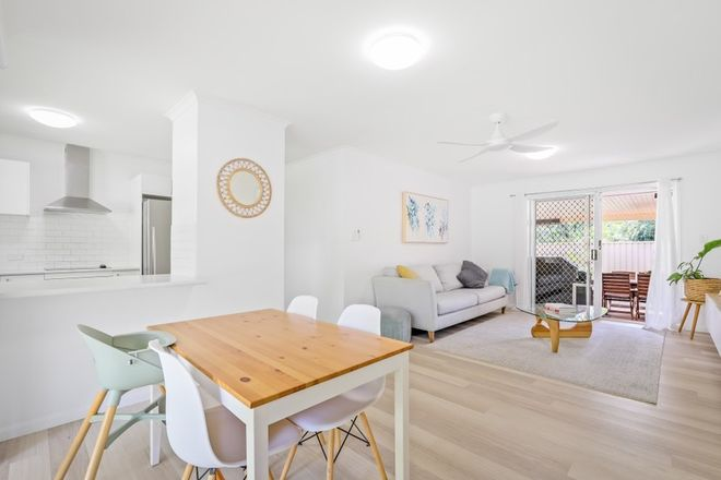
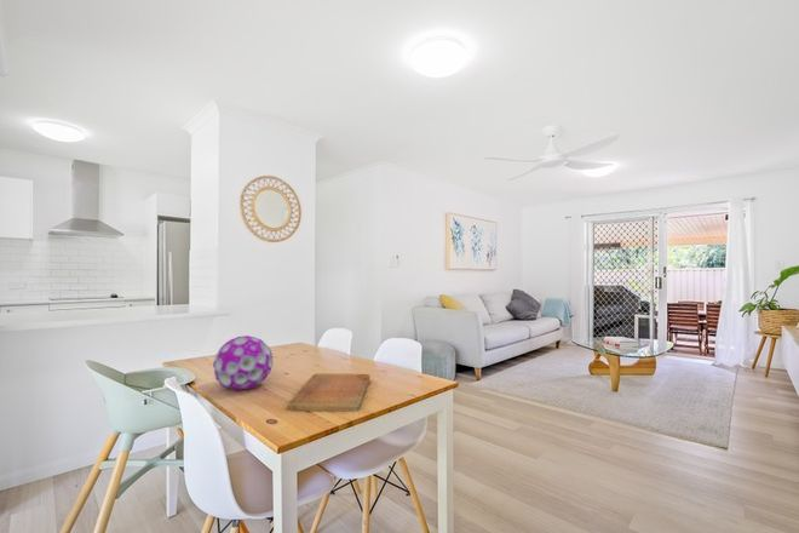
+ cutting board (333, 390)
+ decorative ball (243, 360)
